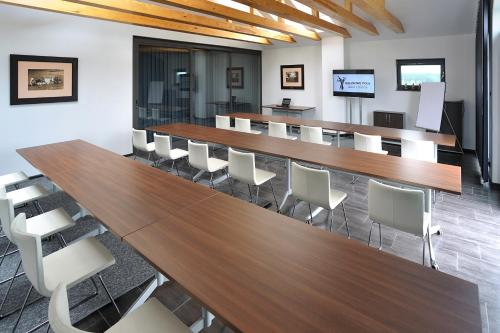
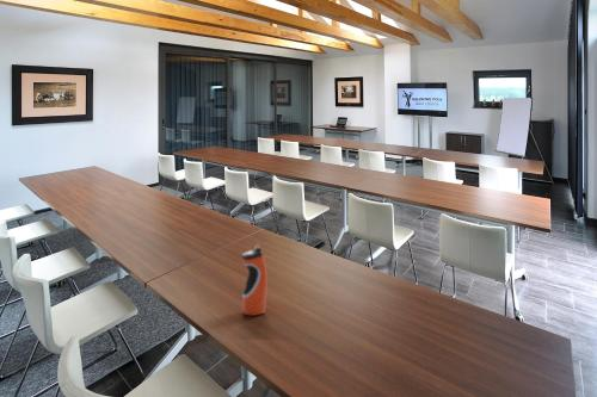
+ water bottle (254, 278)
